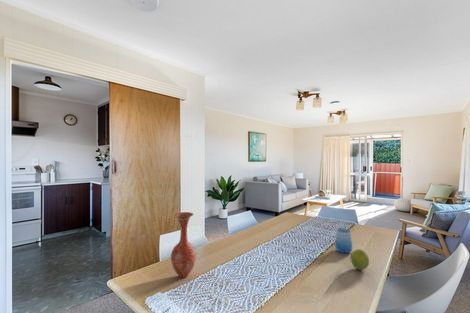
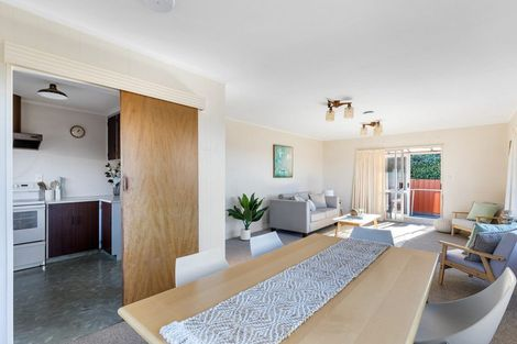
- fruit (359, 259)
- cup (343, 240)
- vase (183, 245)
